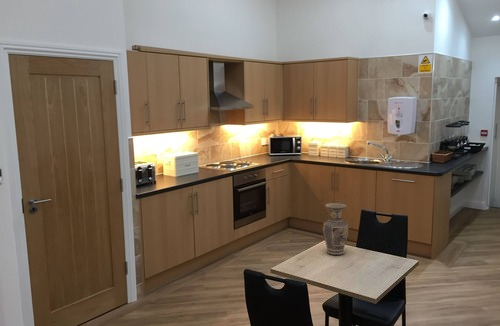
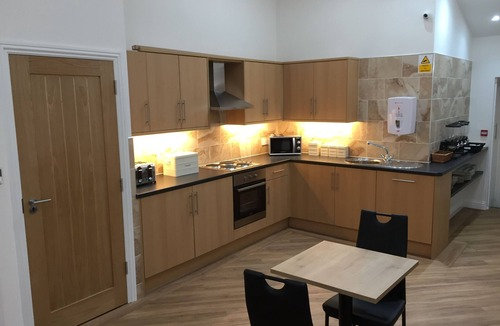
- vase (335, 229)
